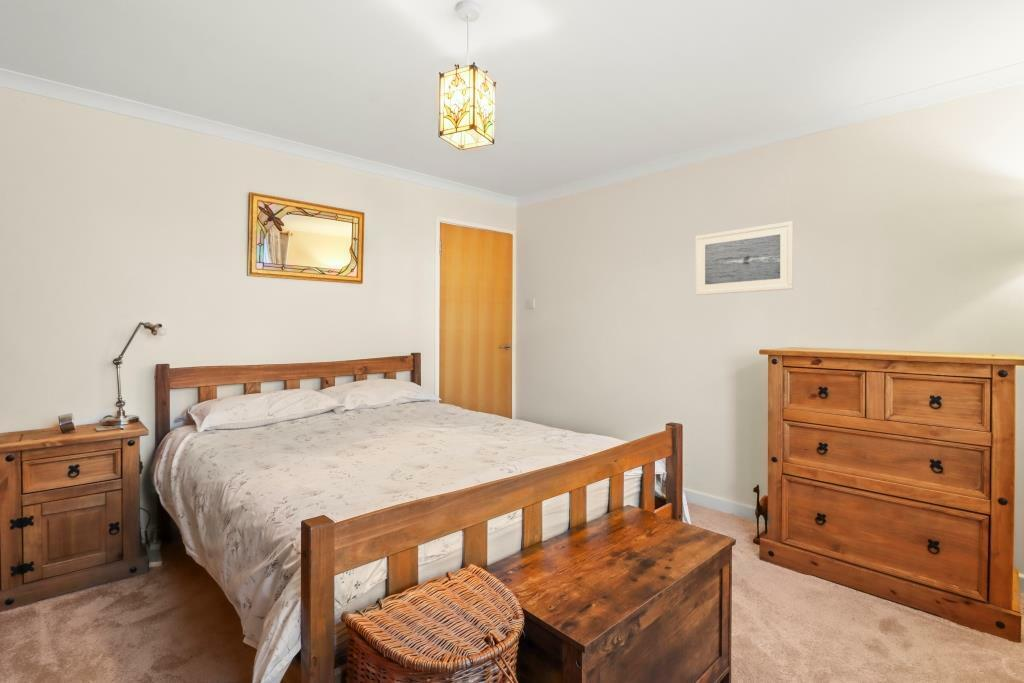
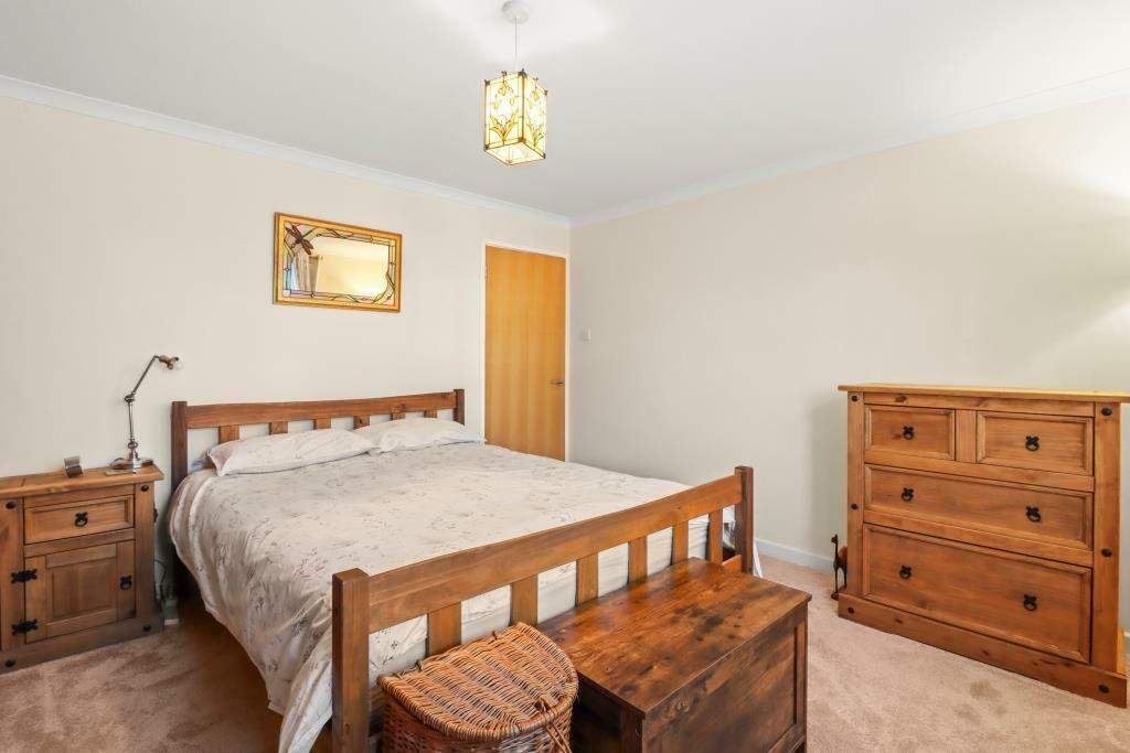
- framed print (741, 260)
